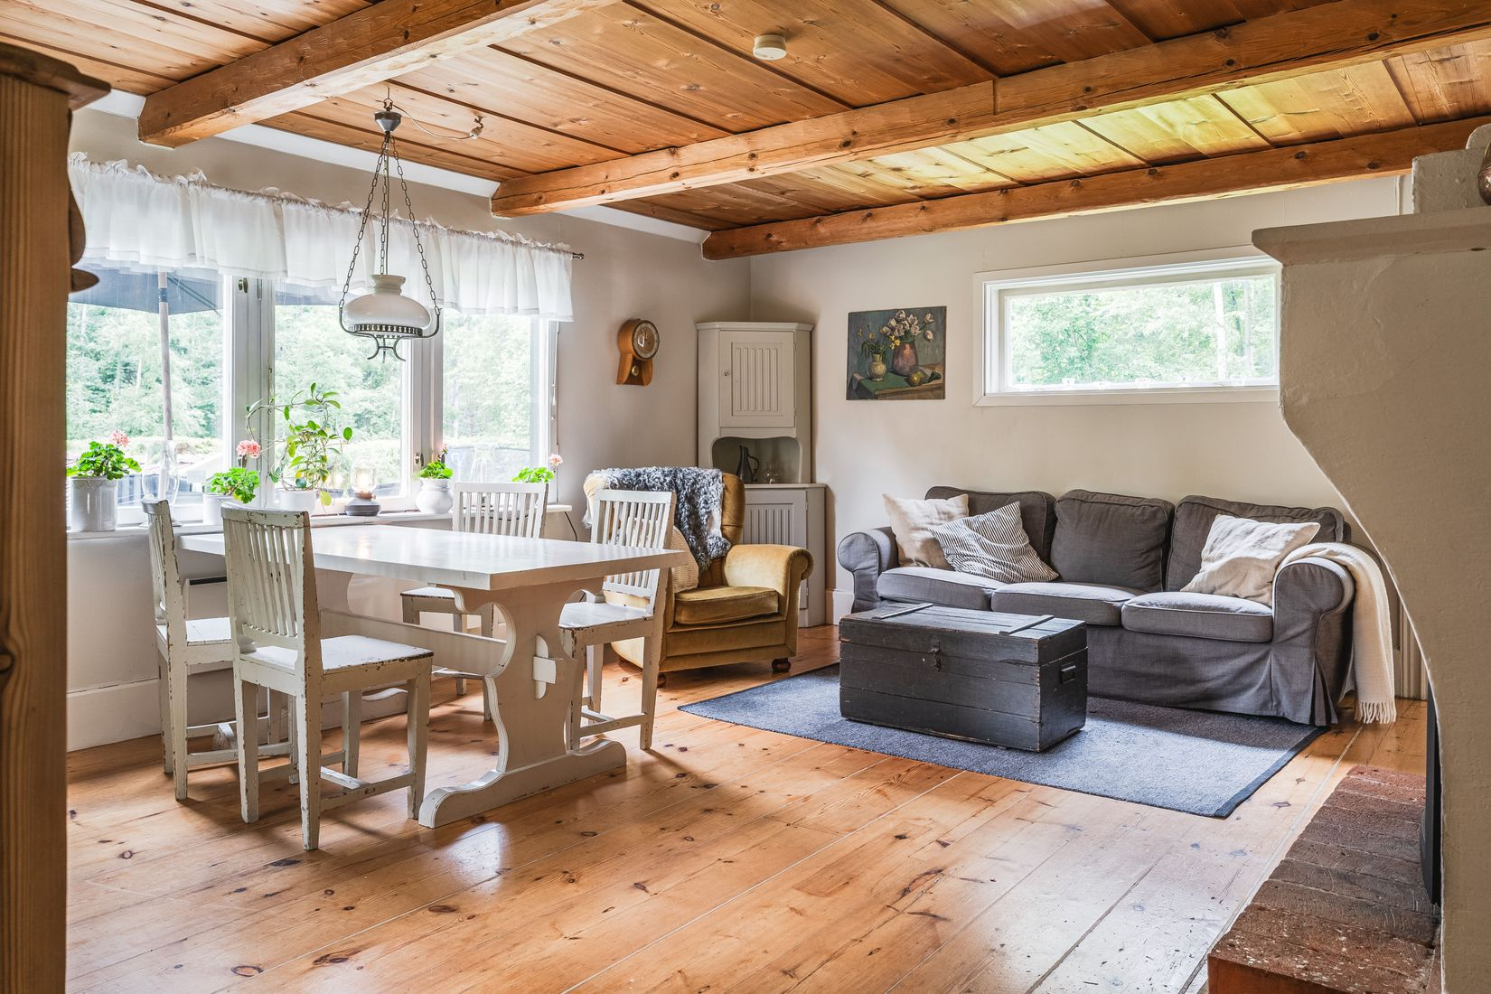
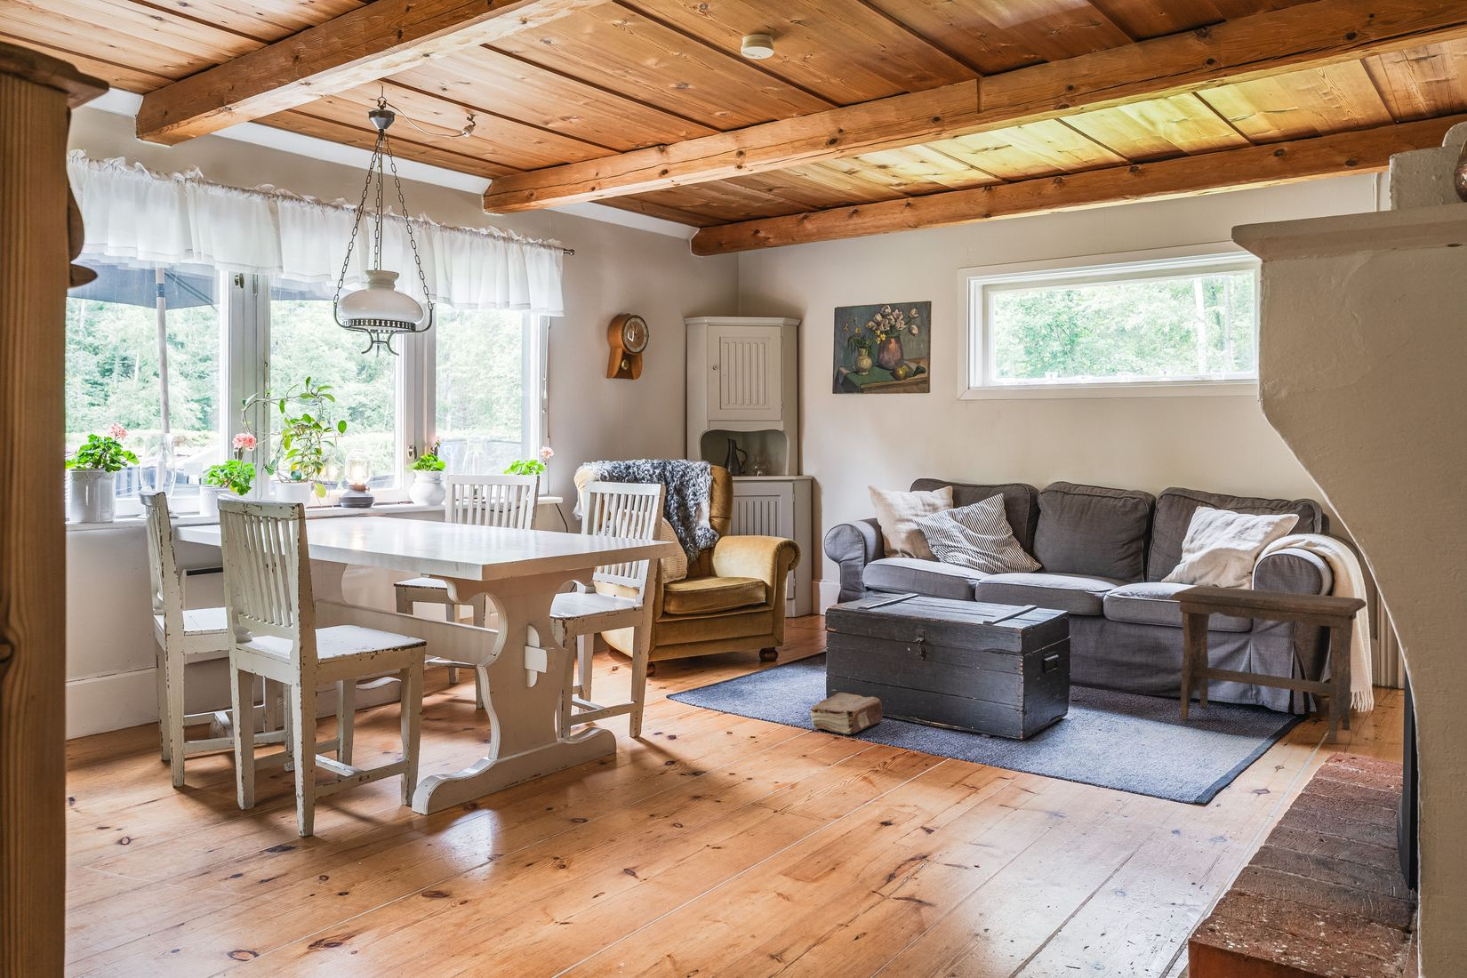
+ footstool (1265, 675)
+ book (846, 712)
